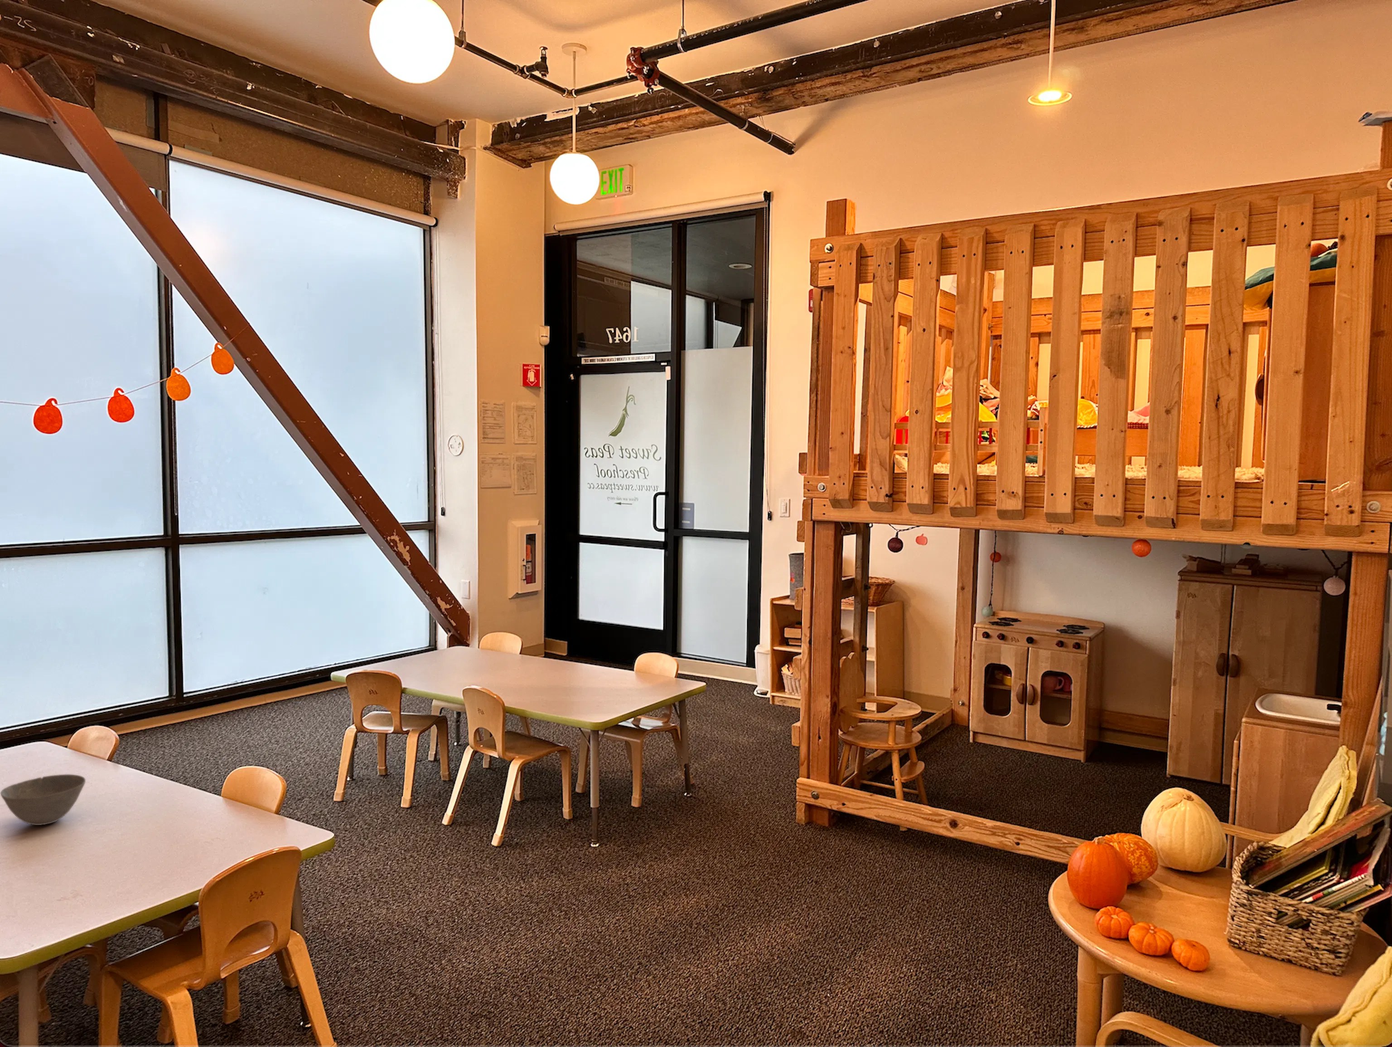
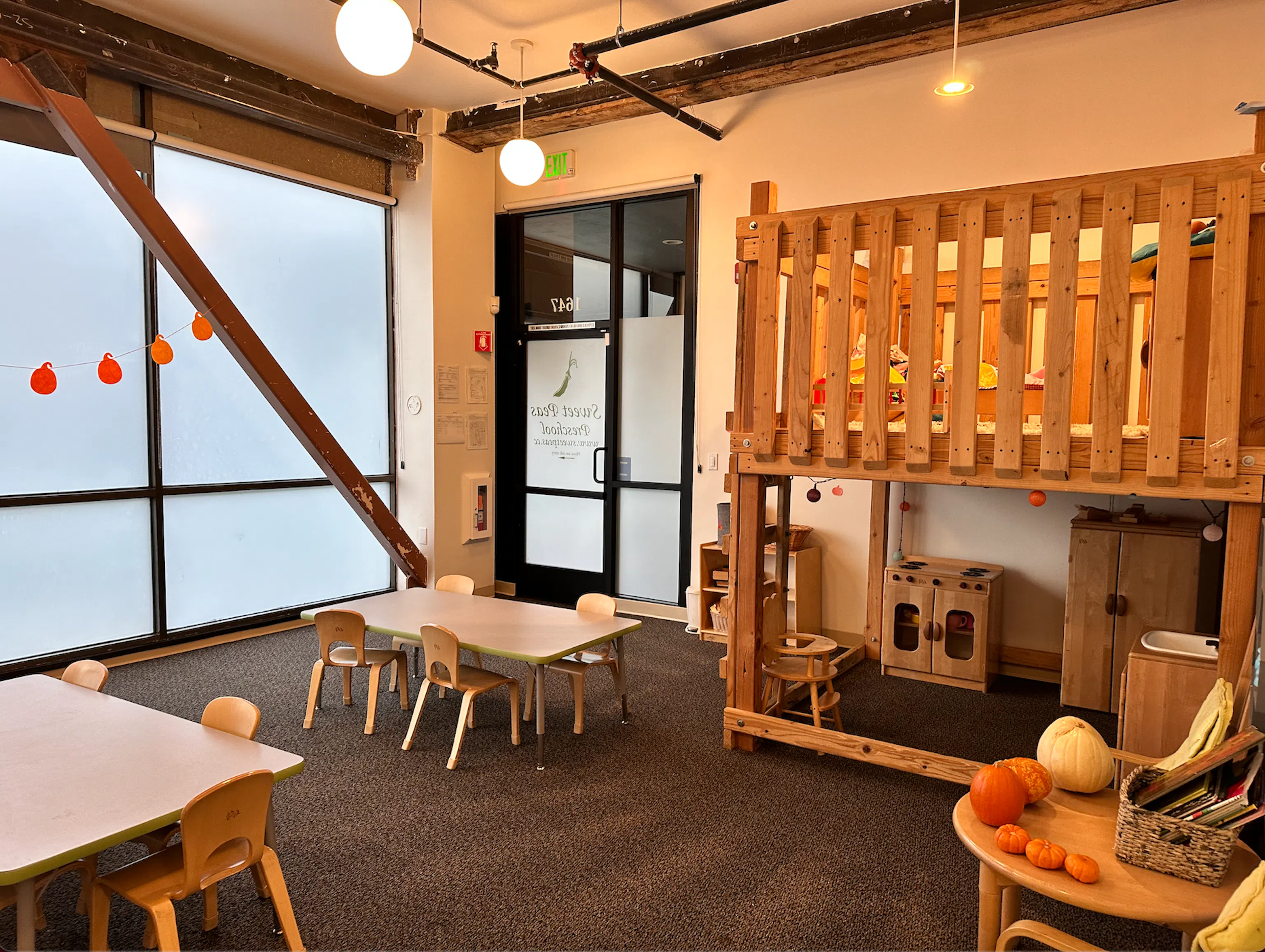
- bowl (44, 803)
